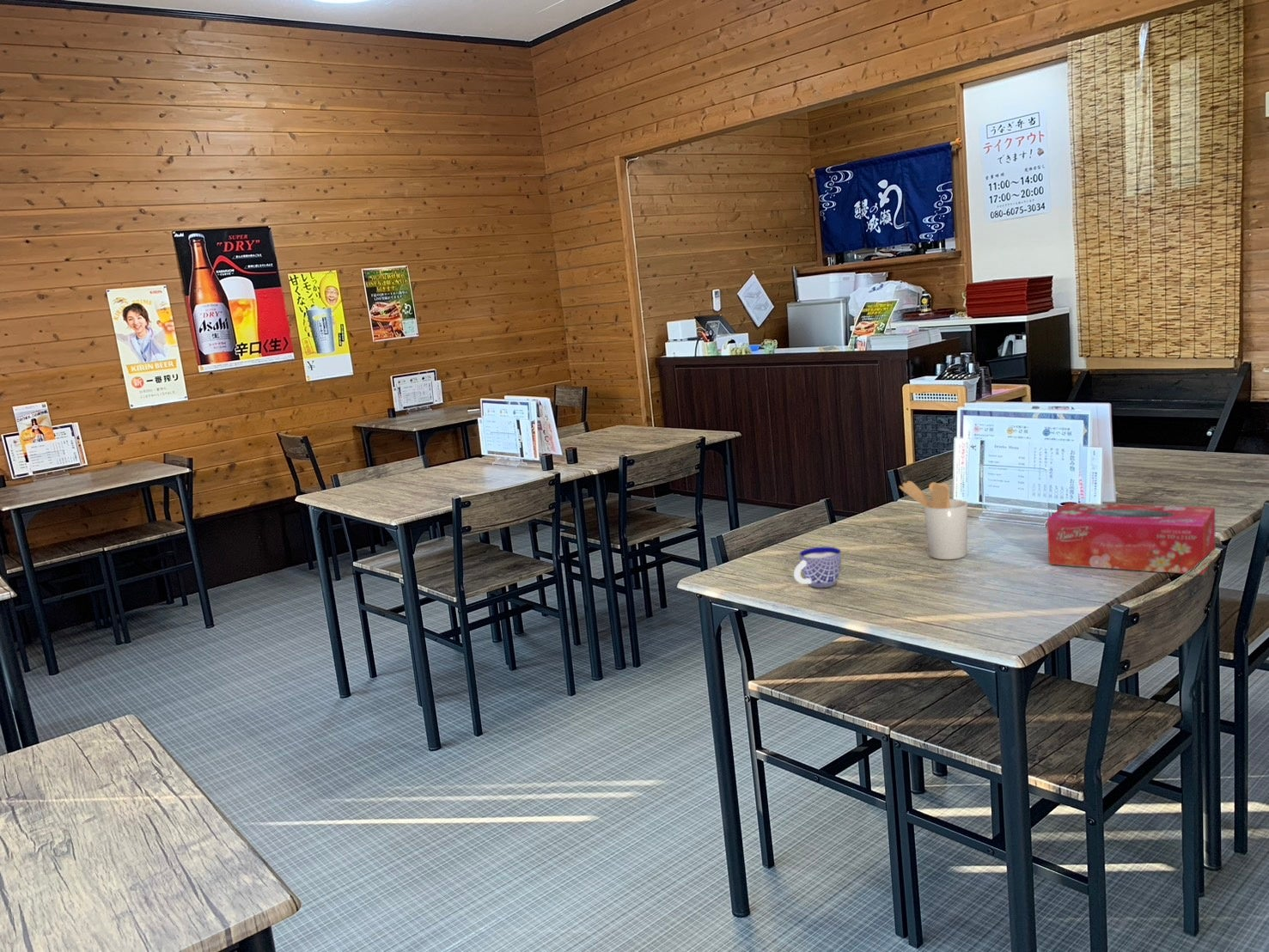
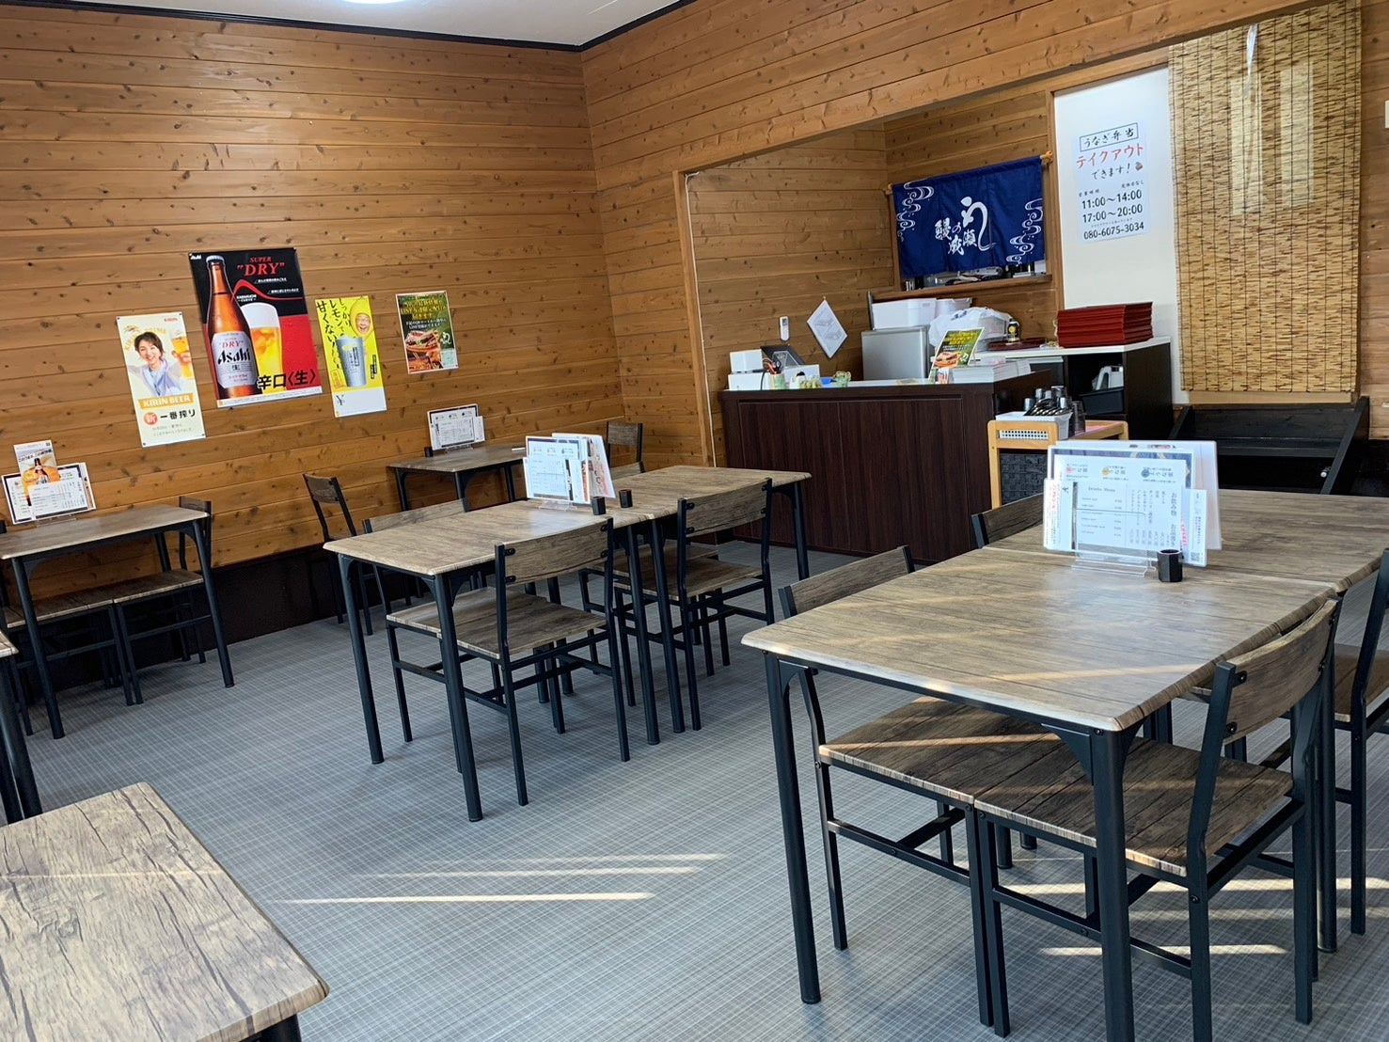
- tissue box (1130, 536)
- utensil holder (934, 516)
- cup (816, 569)
